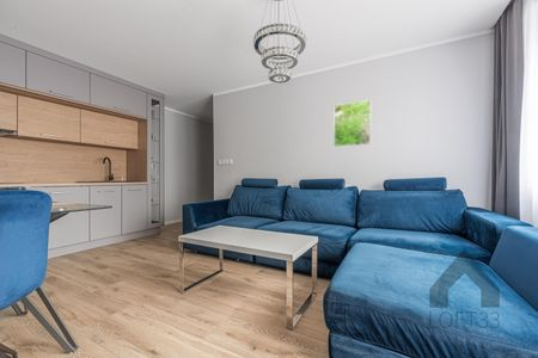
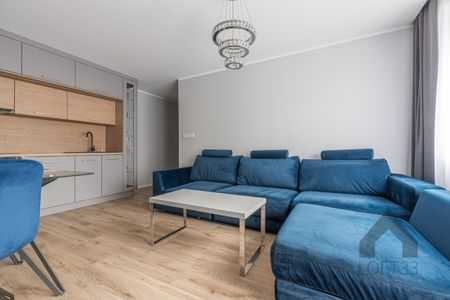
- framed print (351, 124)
